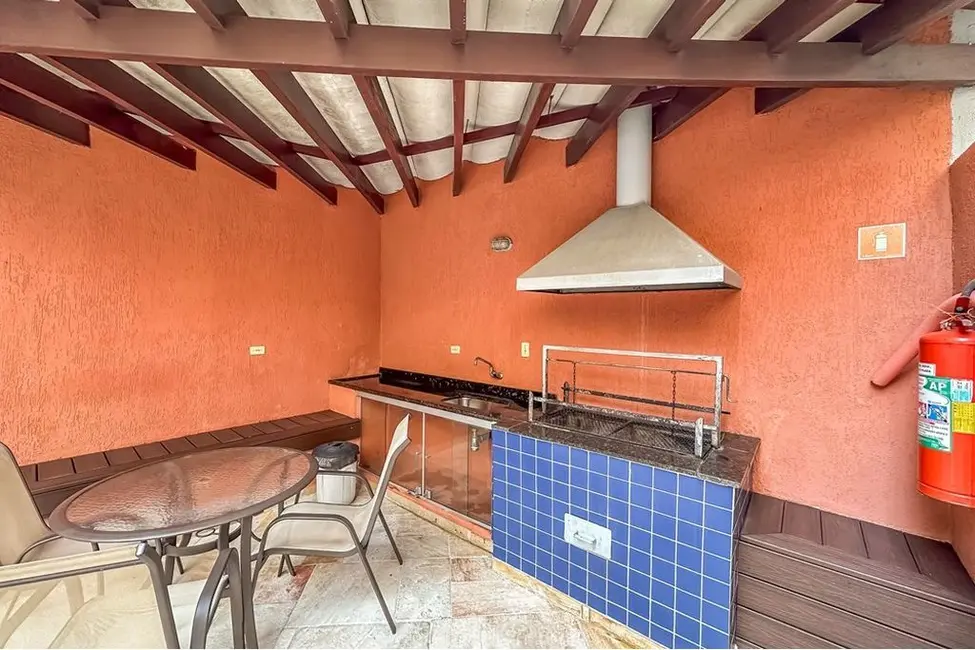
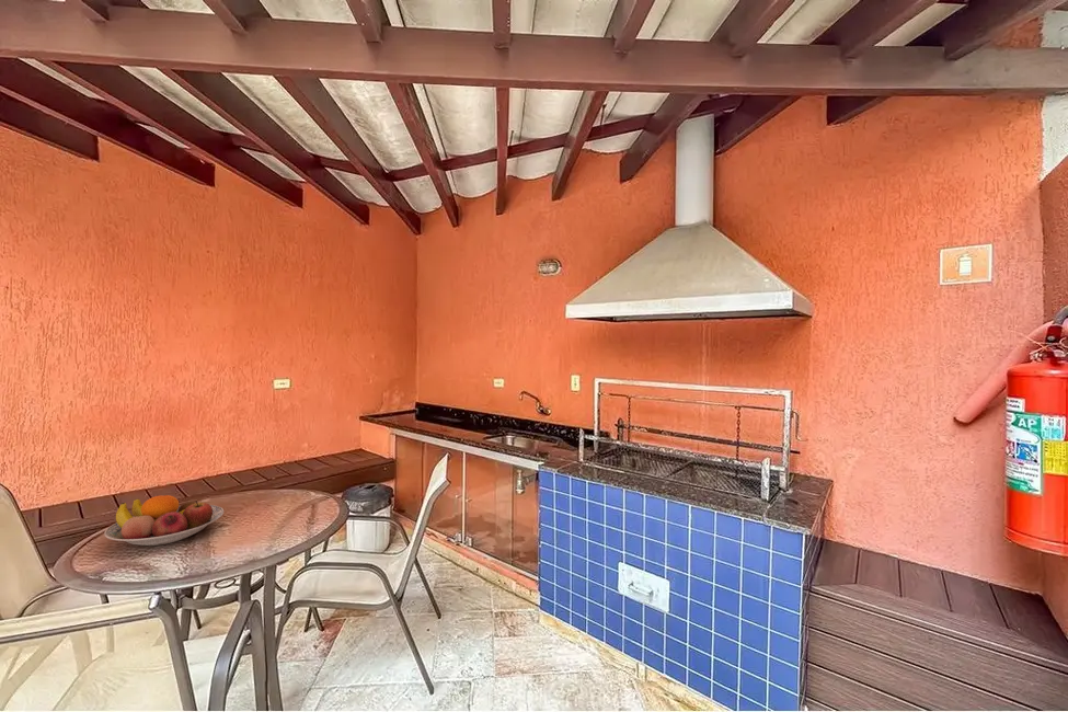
+ fruit bowl (168, 516)
